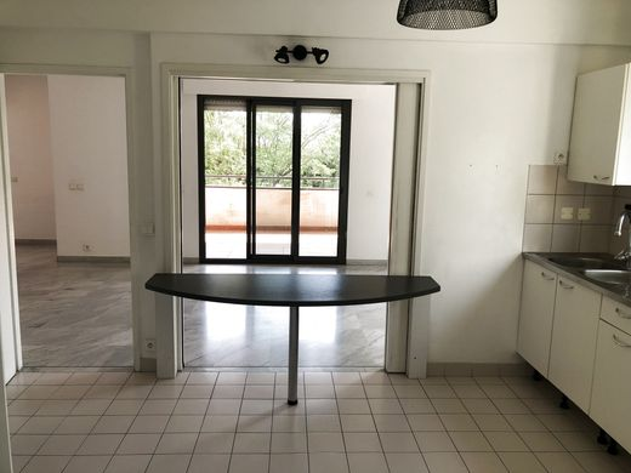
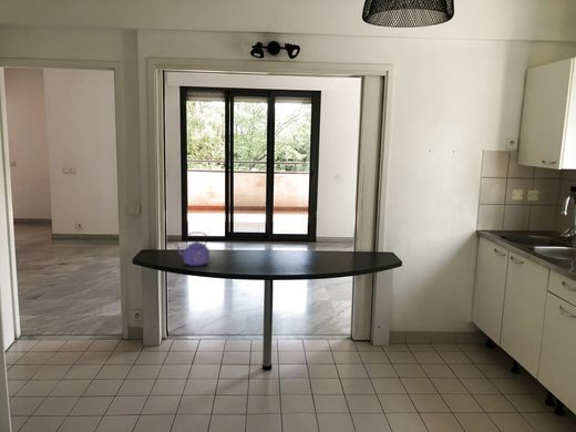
+ kettle (192, 248)
